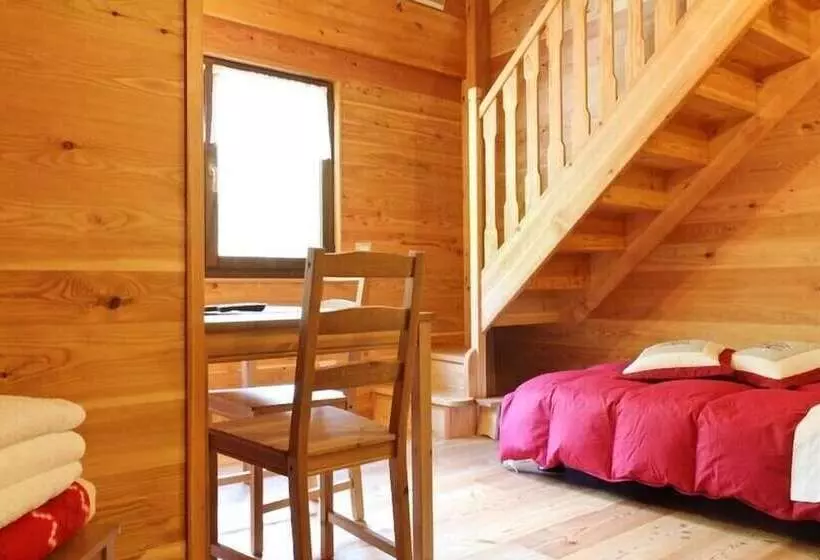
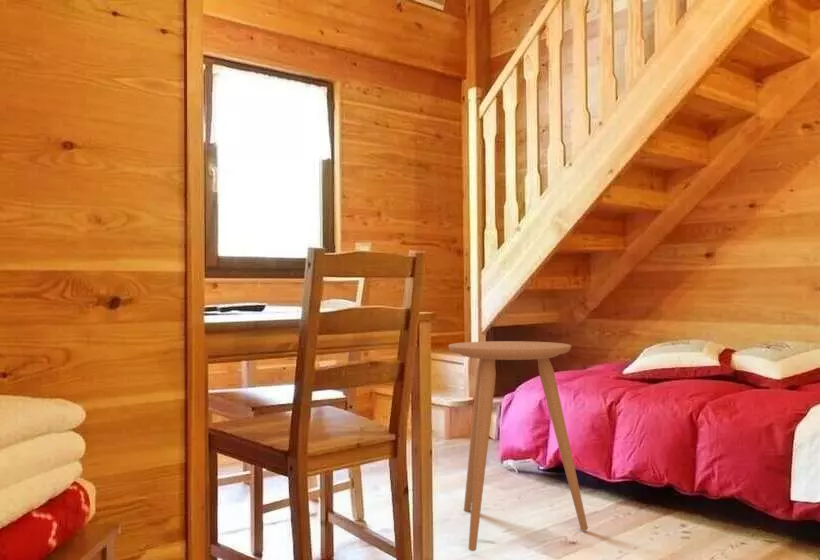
+ side table (489, 431)
